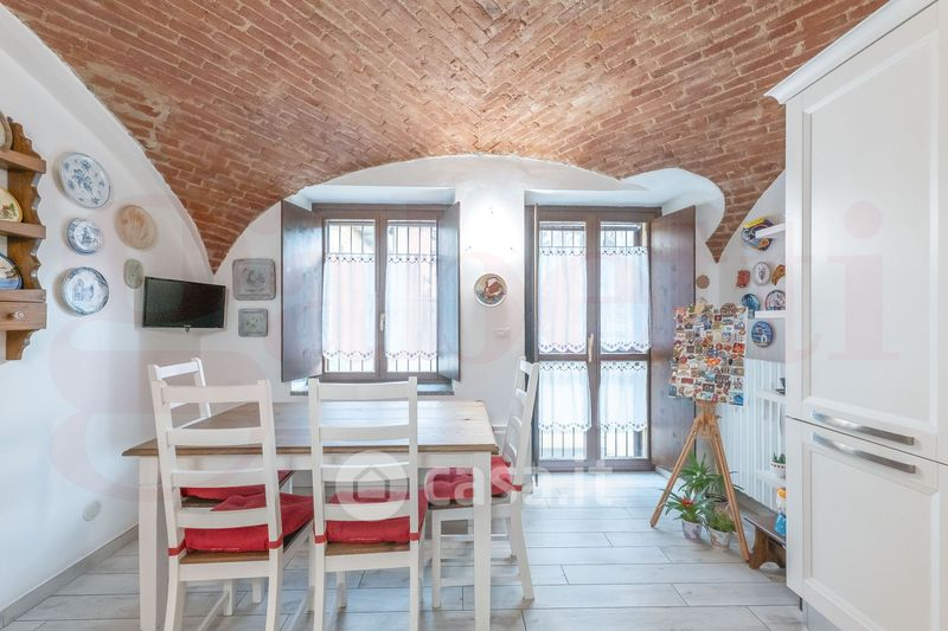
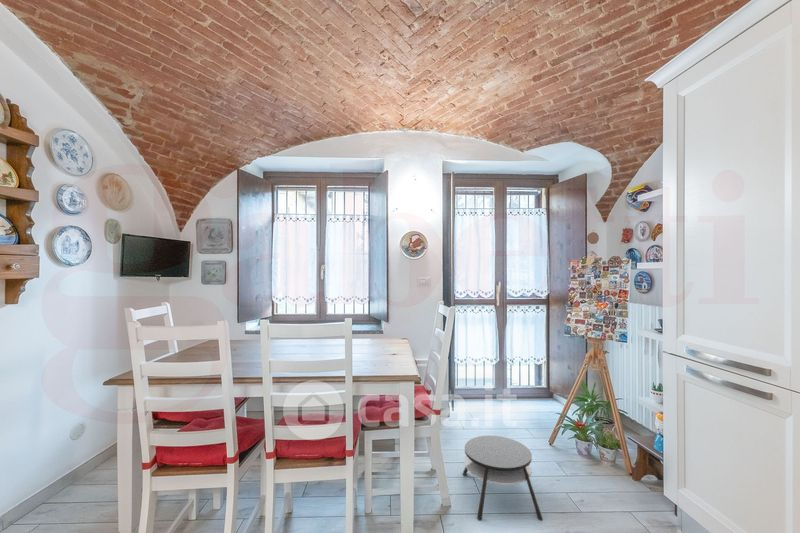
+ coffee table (497, 472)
